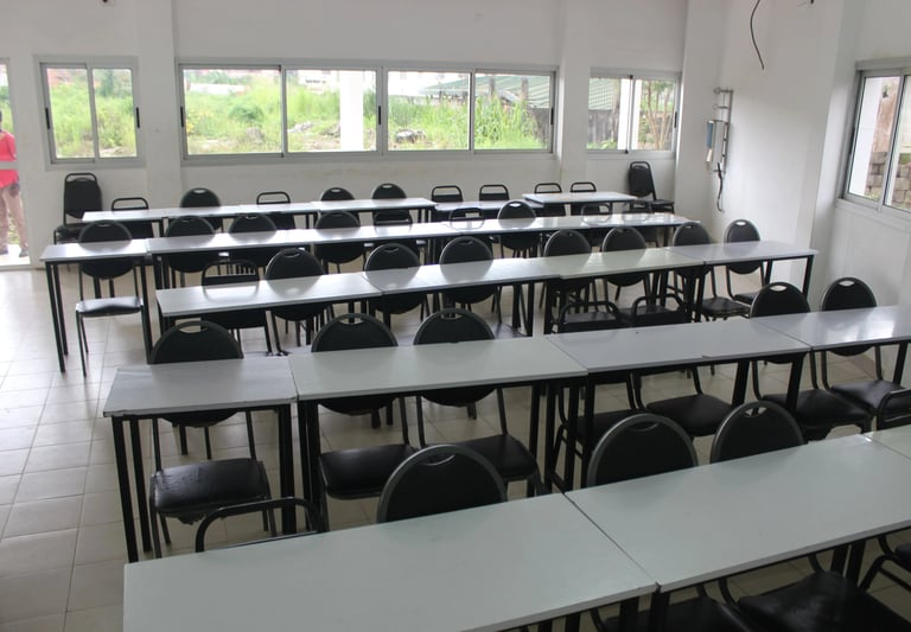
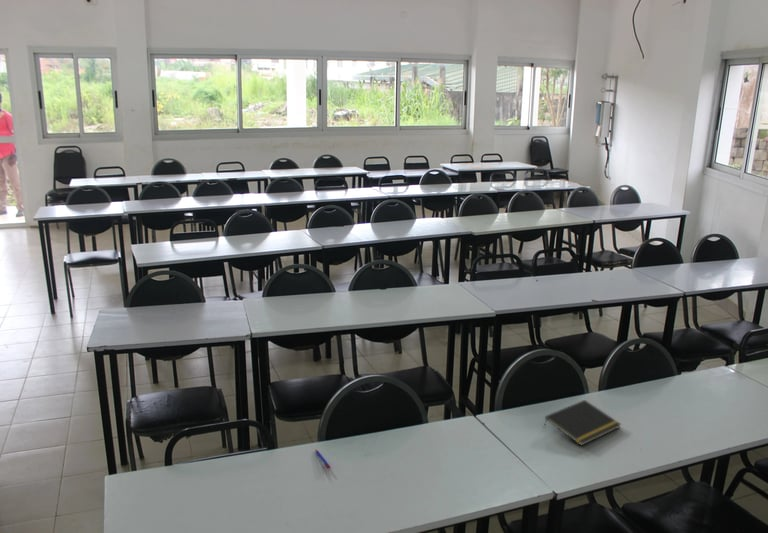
+ pen (322, 458)
+ notepad (583, 421)
